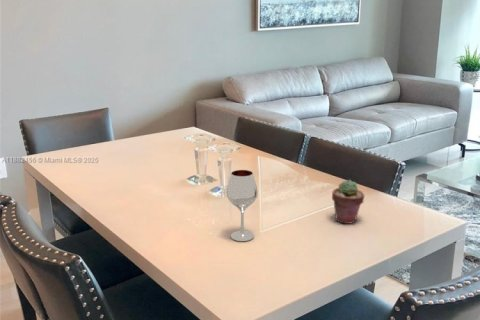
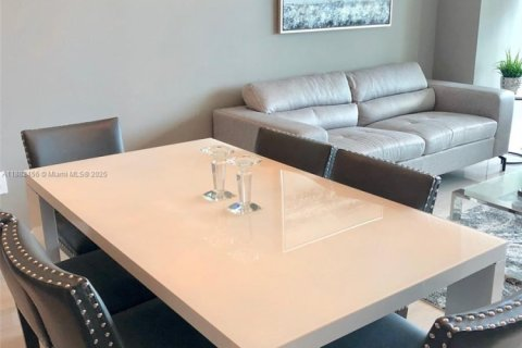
- wineglass (242, 205)
- potted succulent (347, 200)
